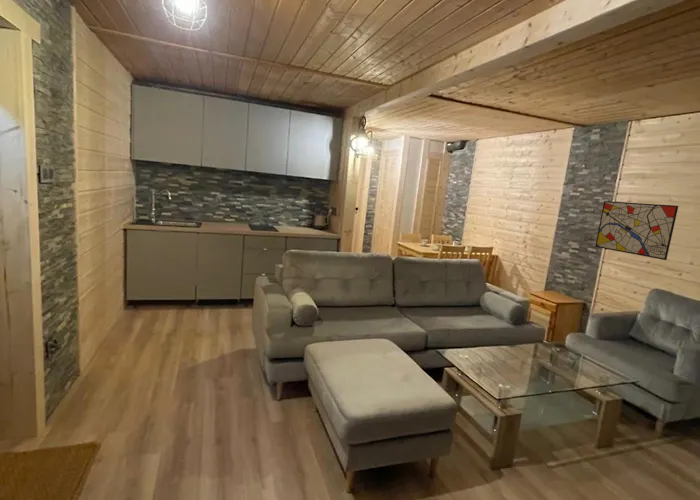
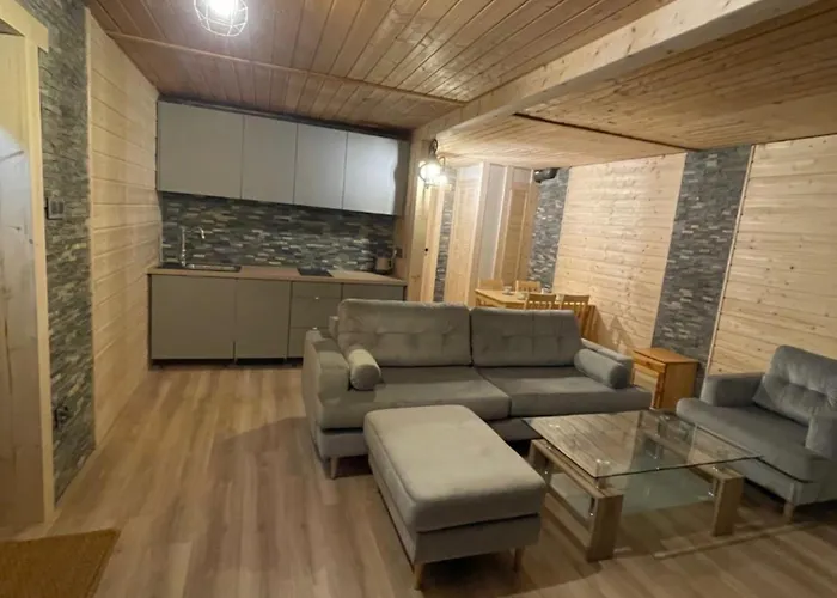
- wall art (632, 228)
